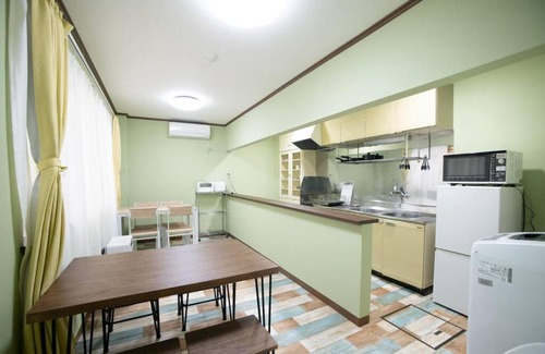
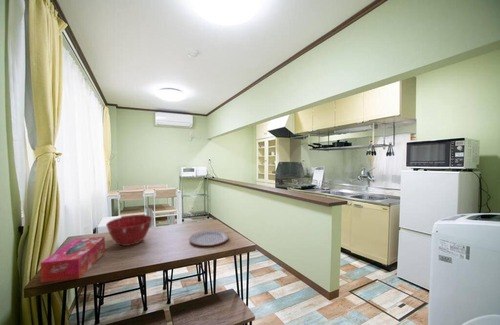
+ plate (209, 238)
+ tissue box (77, 256)
+ mixing bowl (130, 231)
